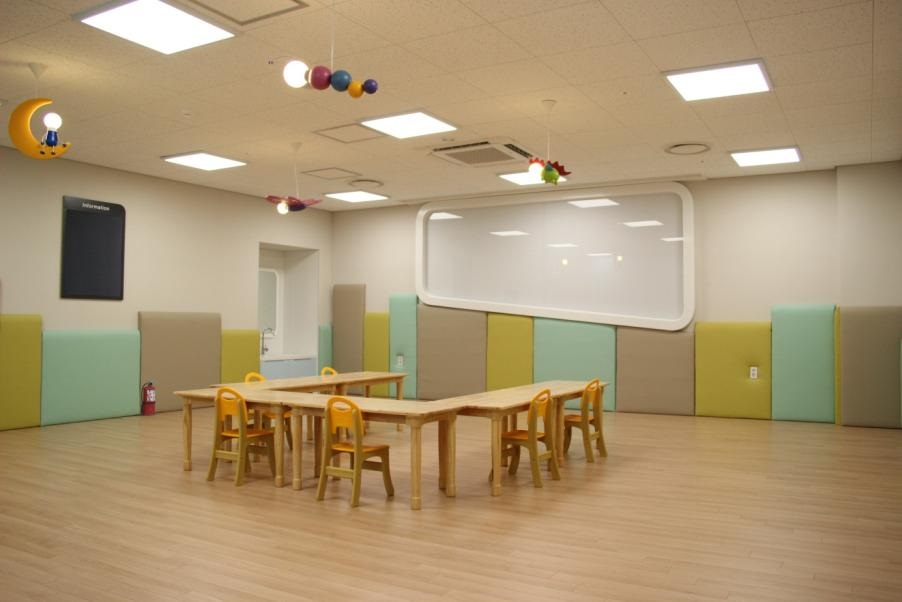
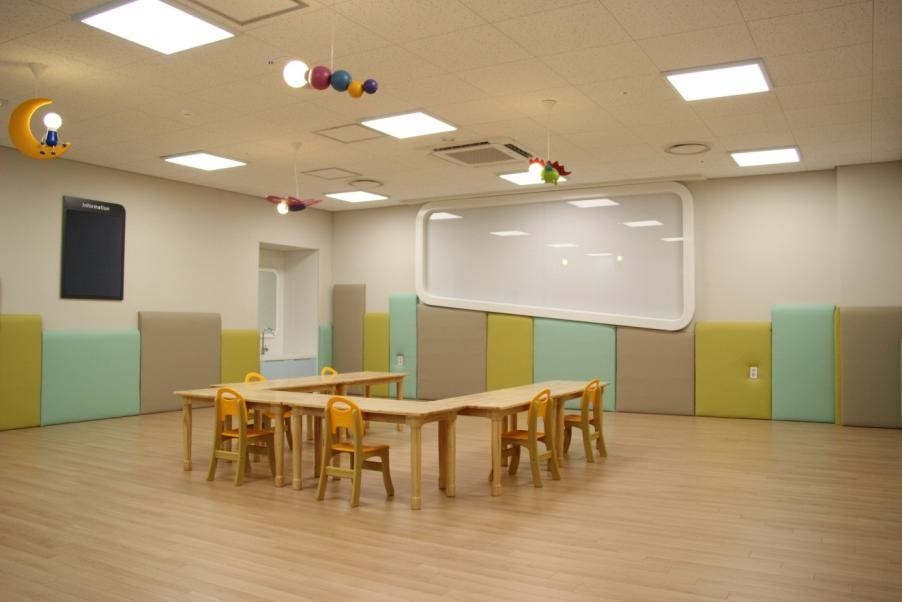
- fire extinguisher (148, 396)
